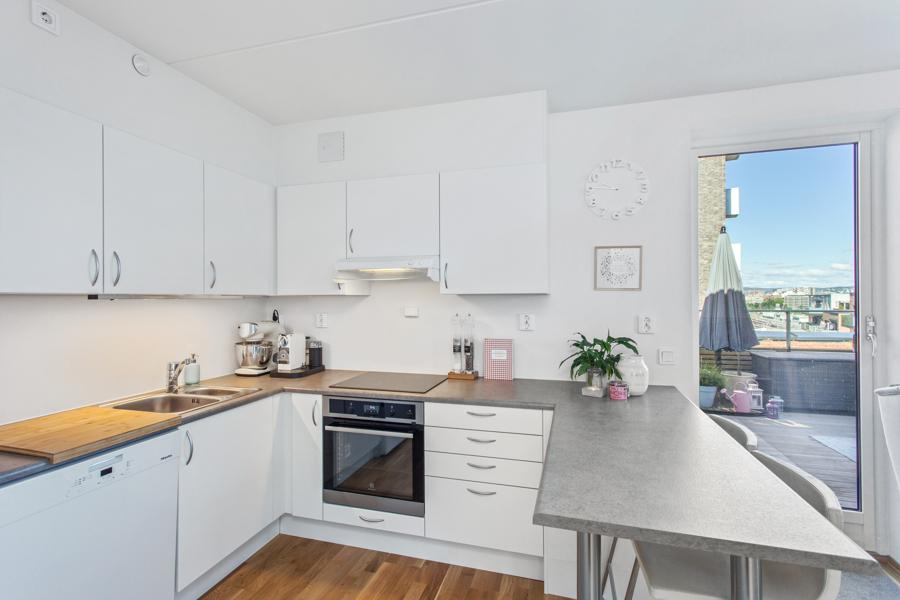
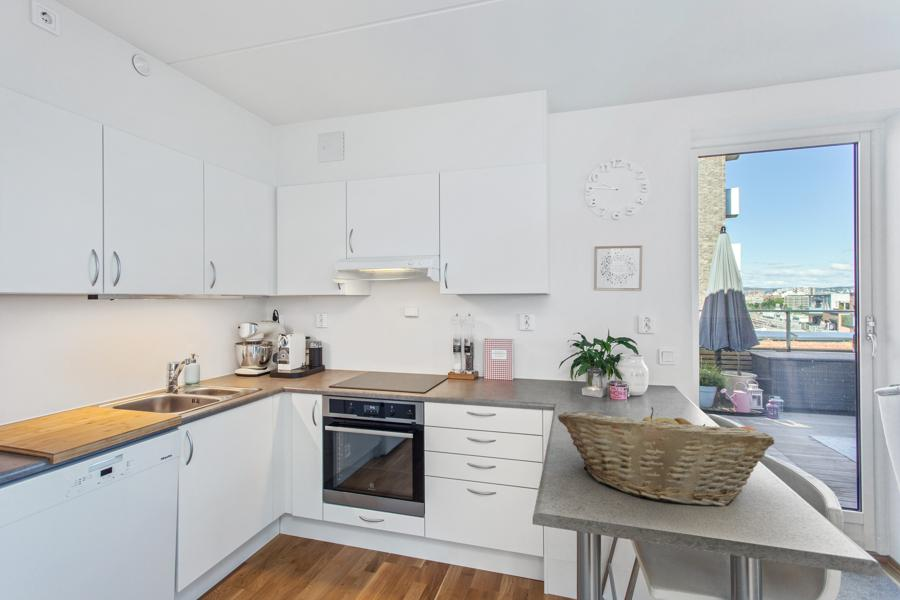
+ fruit basket (655, 443)
